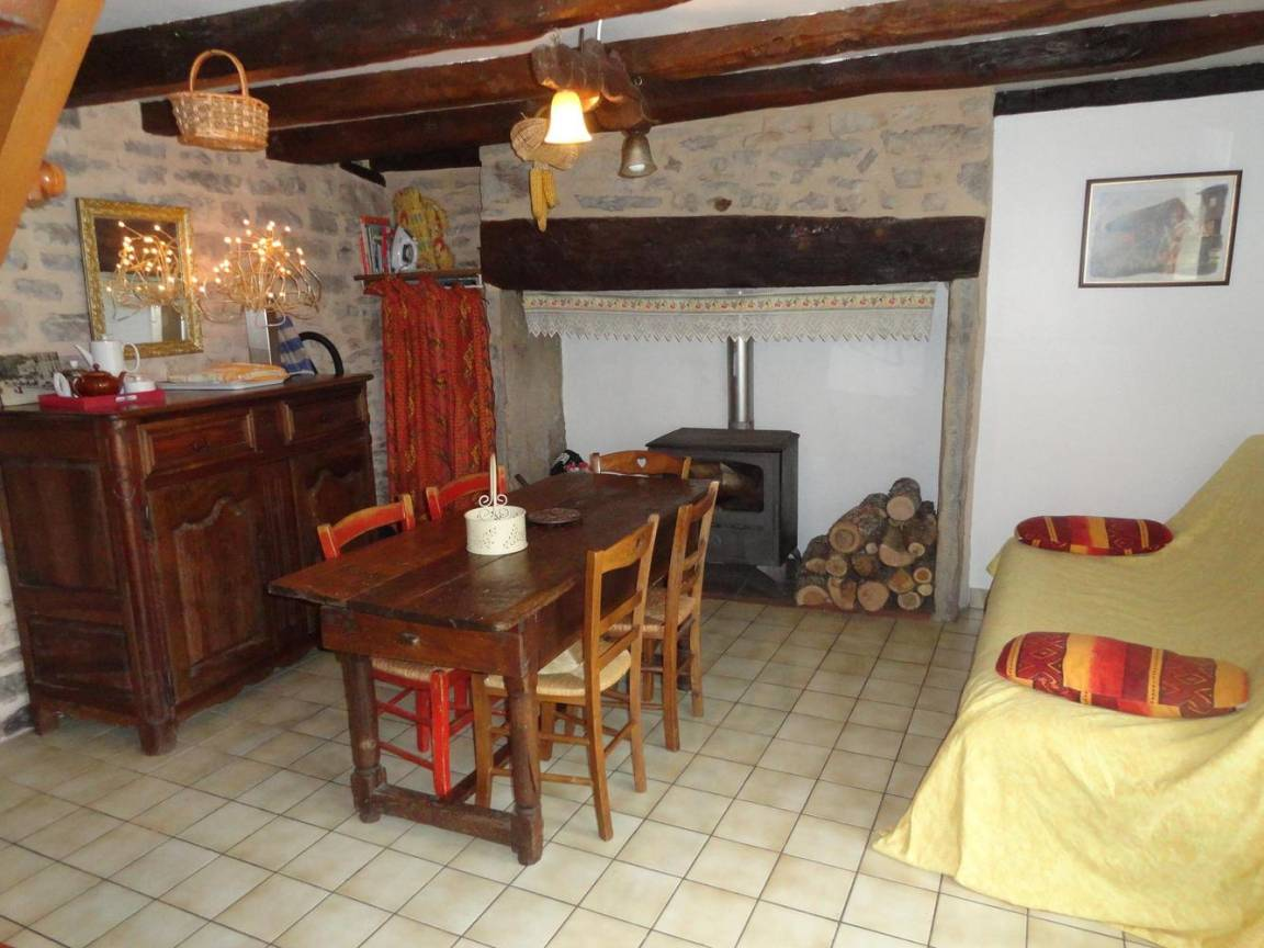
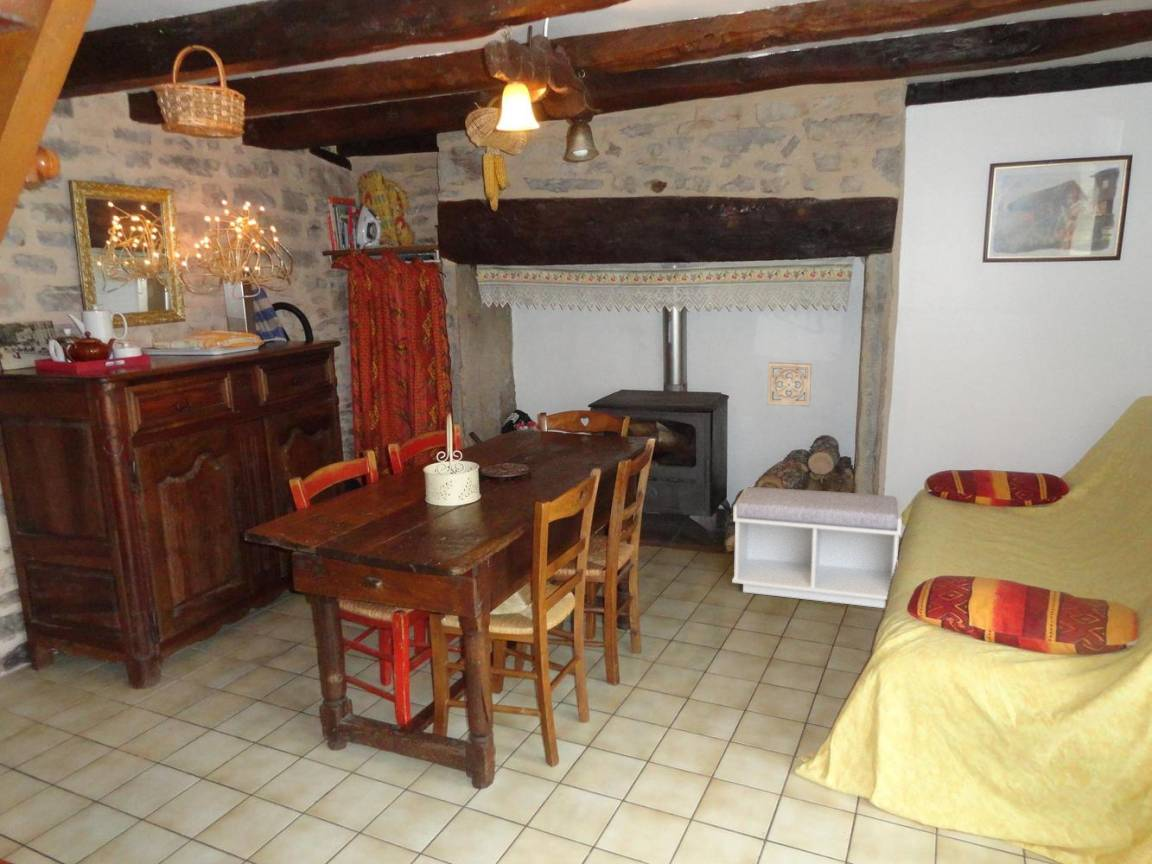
+ bench (815, 543)
+ wall ornament (789, 385)
